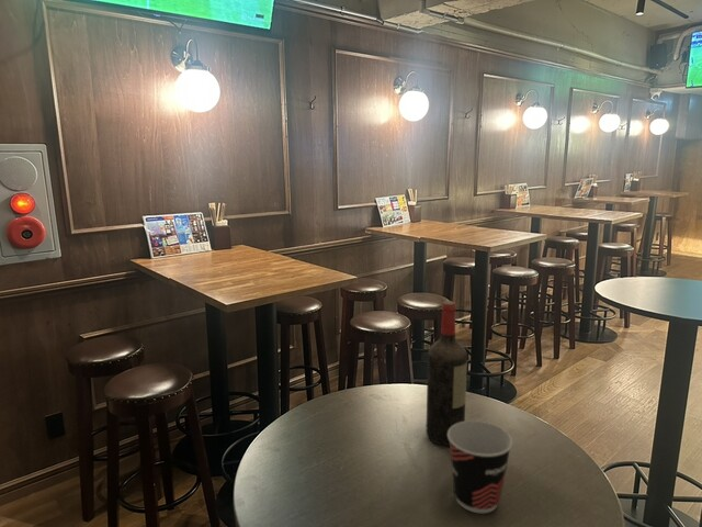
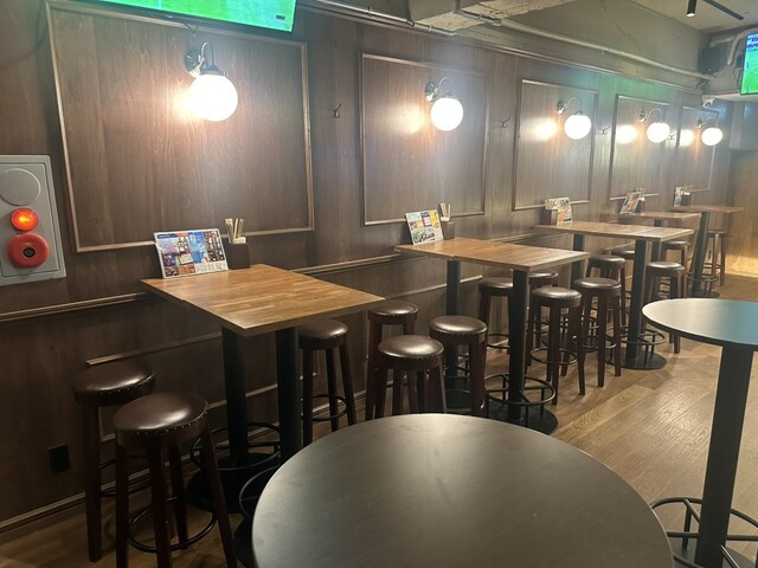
- wine bottle (446, 371)
- cup (477, 468)
